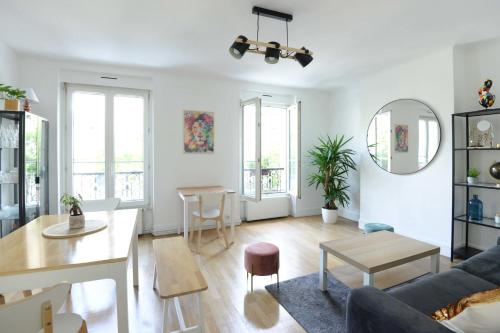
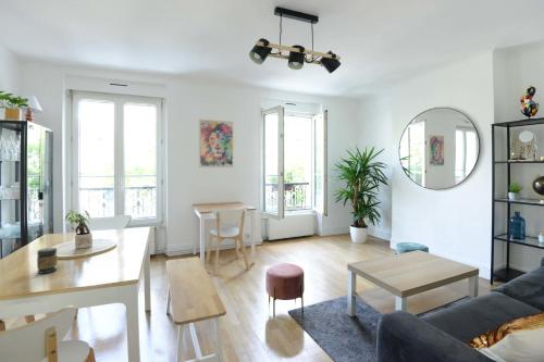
+ jar (47, 260)
